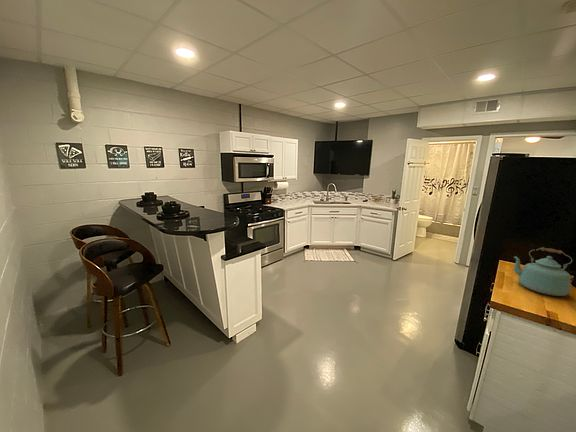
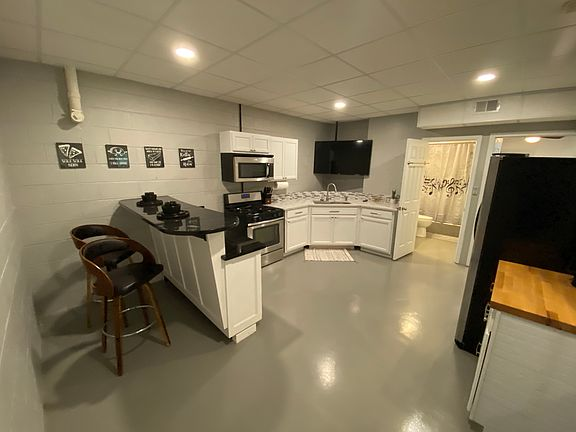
- kettle (541, 267)
